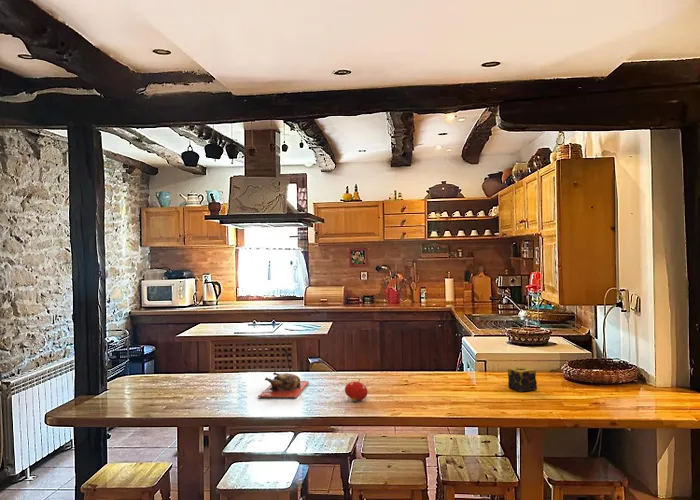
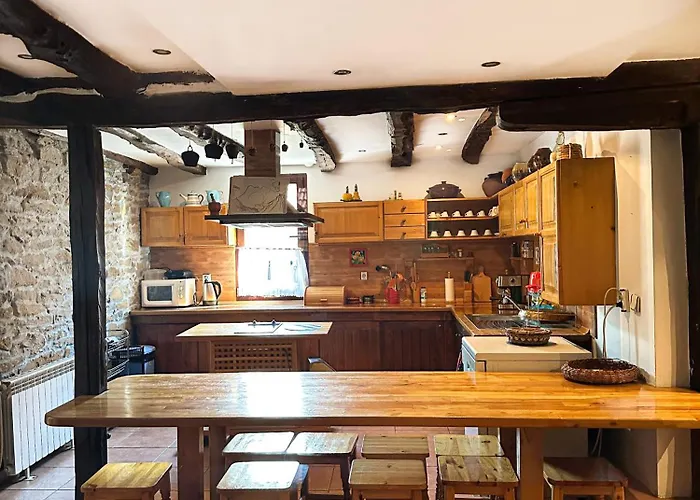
- fruit (356, 389)
- candle (522, 379)
- cutting board (284, 382)
